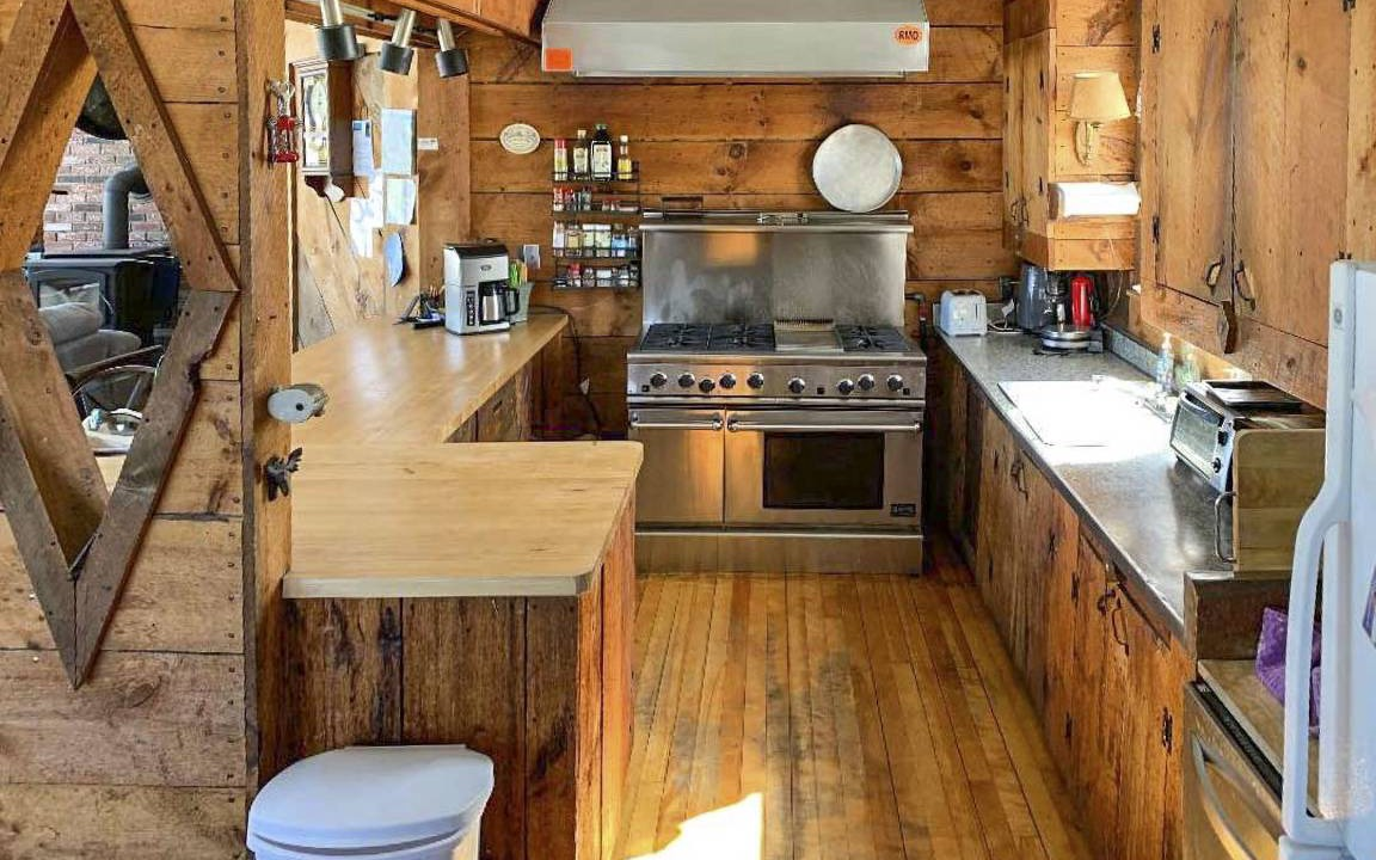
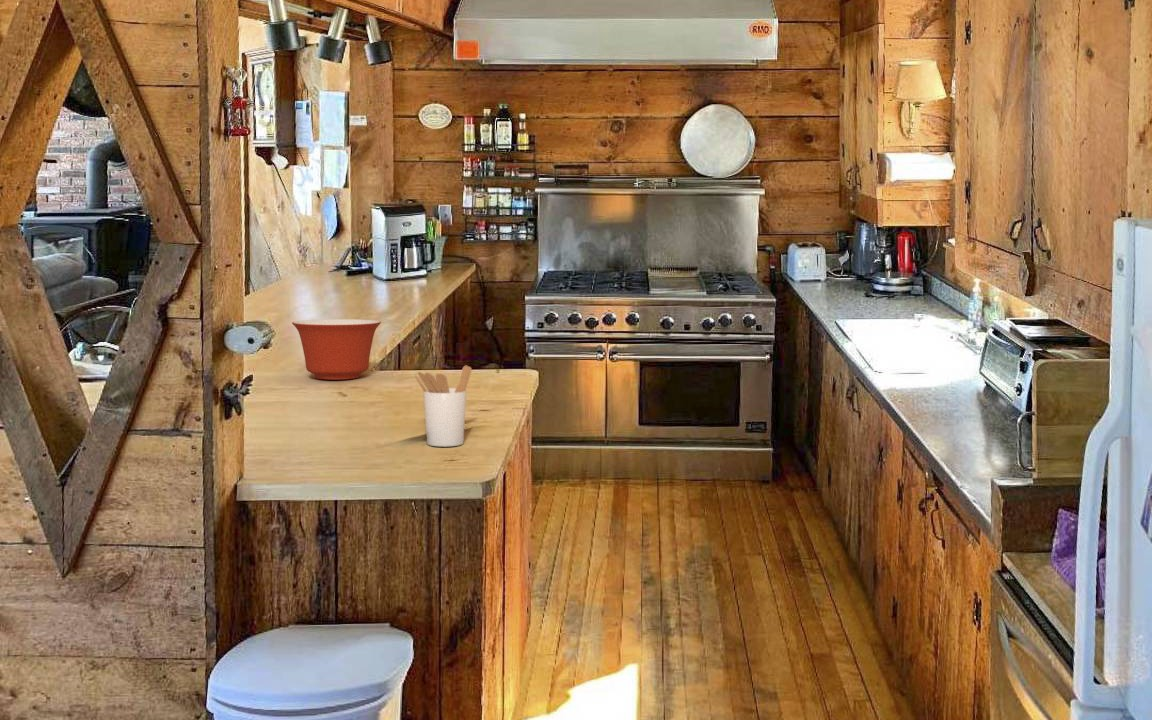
+ mixing bowl (337, 349)
+ utensil holder (441, 405)
